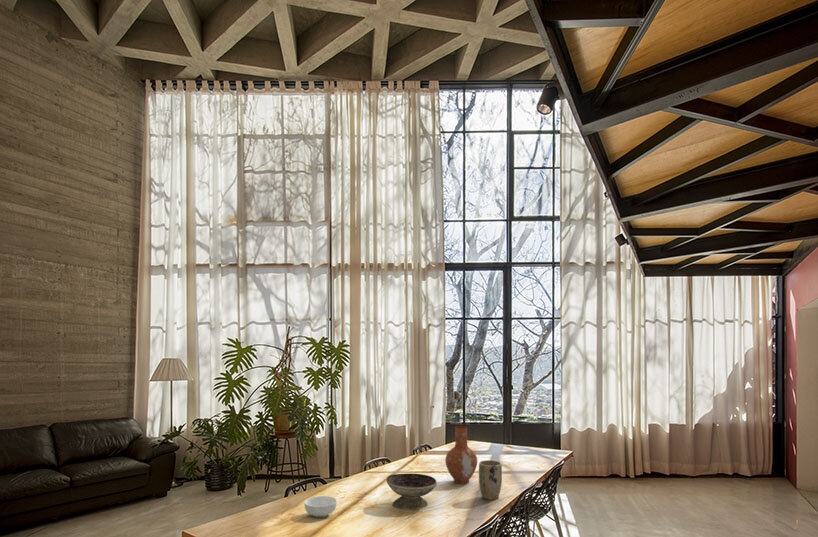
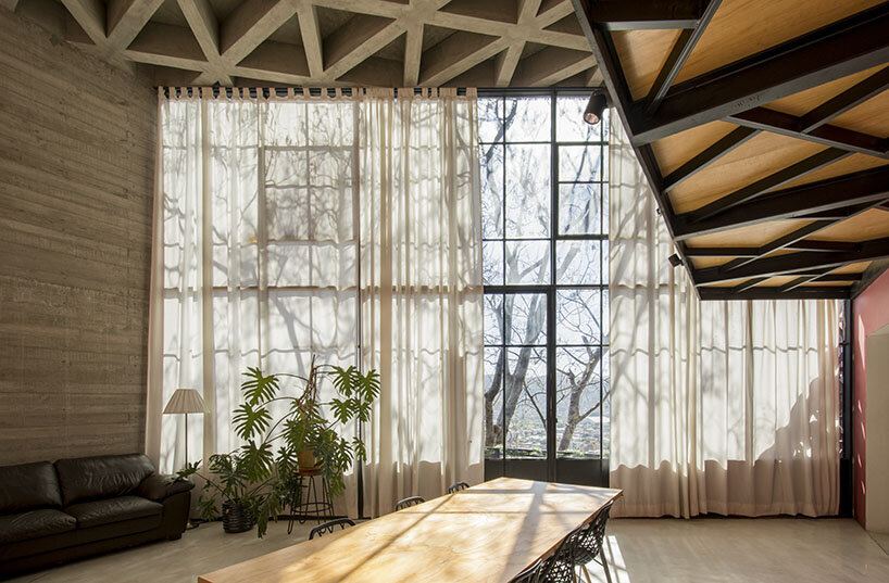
- cereal bowl (320, 507)
- decorative bowl (411, 491)
- vase (461, 454)
- plant pot (490, 480)
